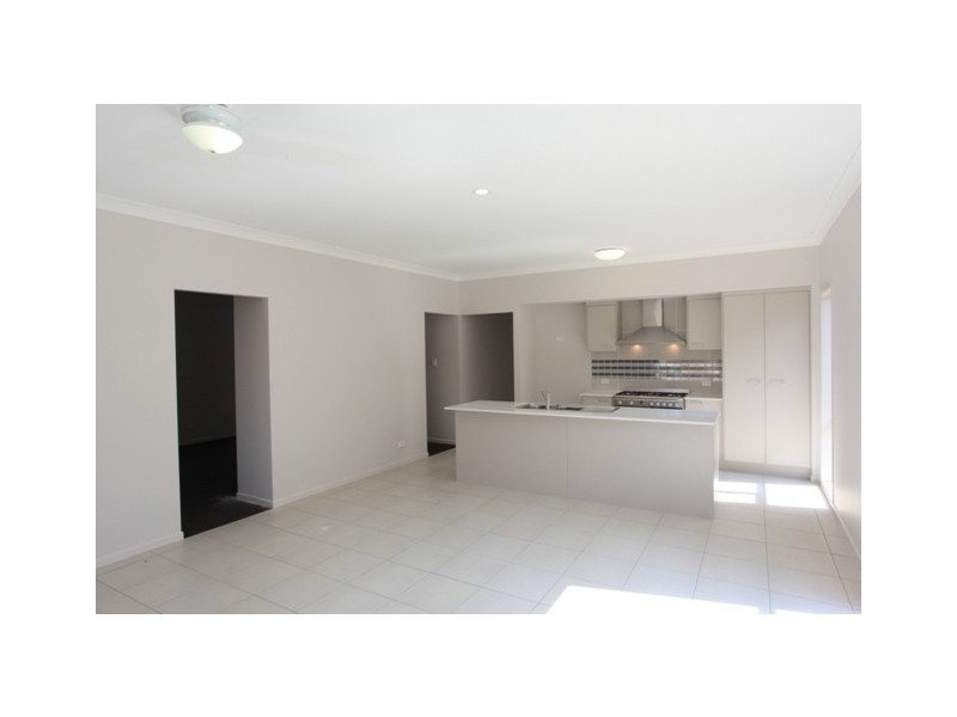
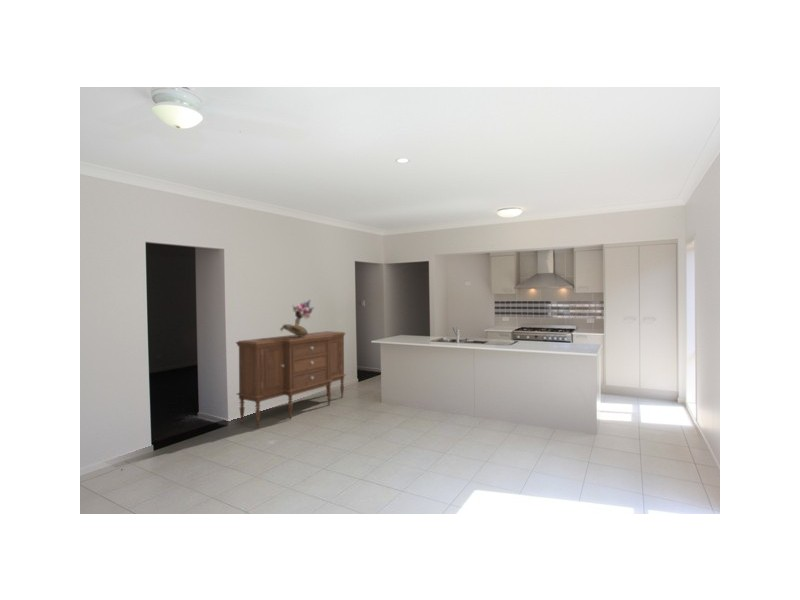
+ bouquet (297, 318)
+ sideboard (299, 373)
